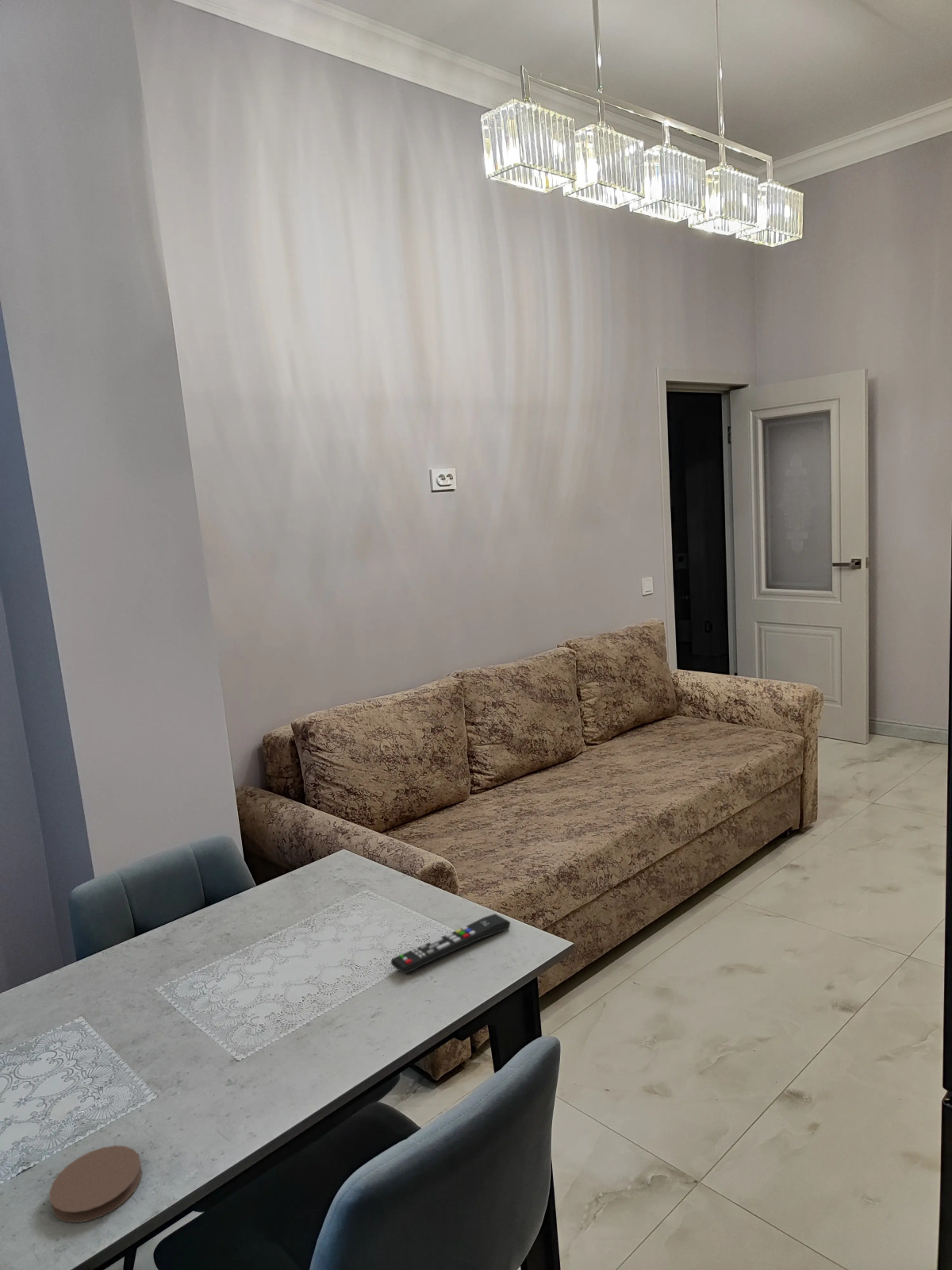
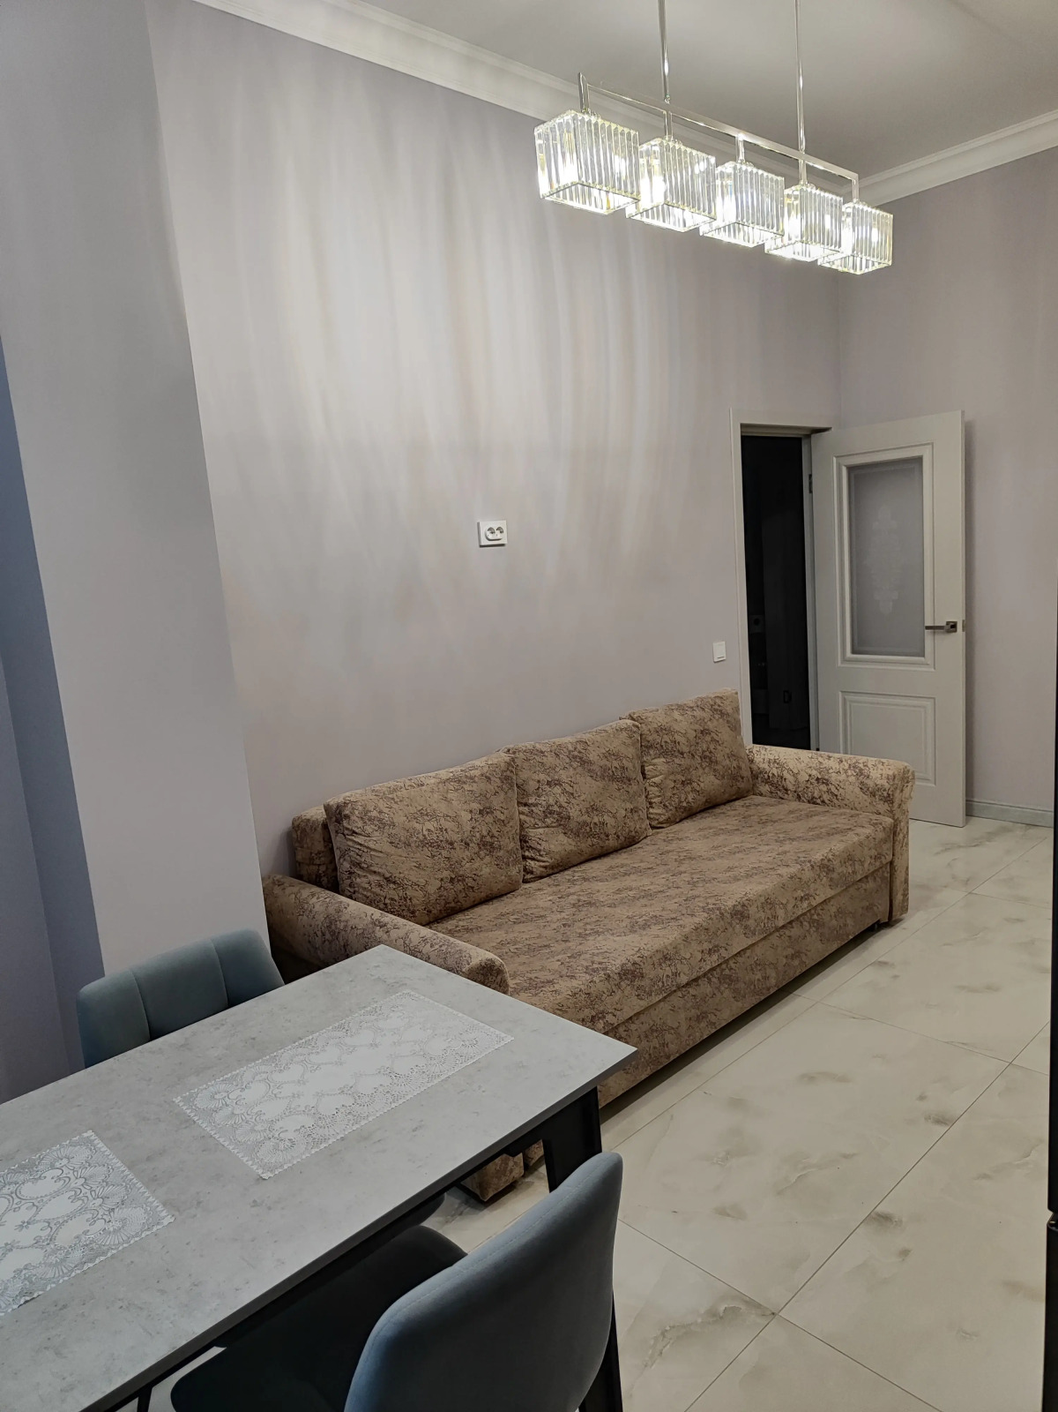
- remote control (452, 942)
- coaster (96, 1182)
